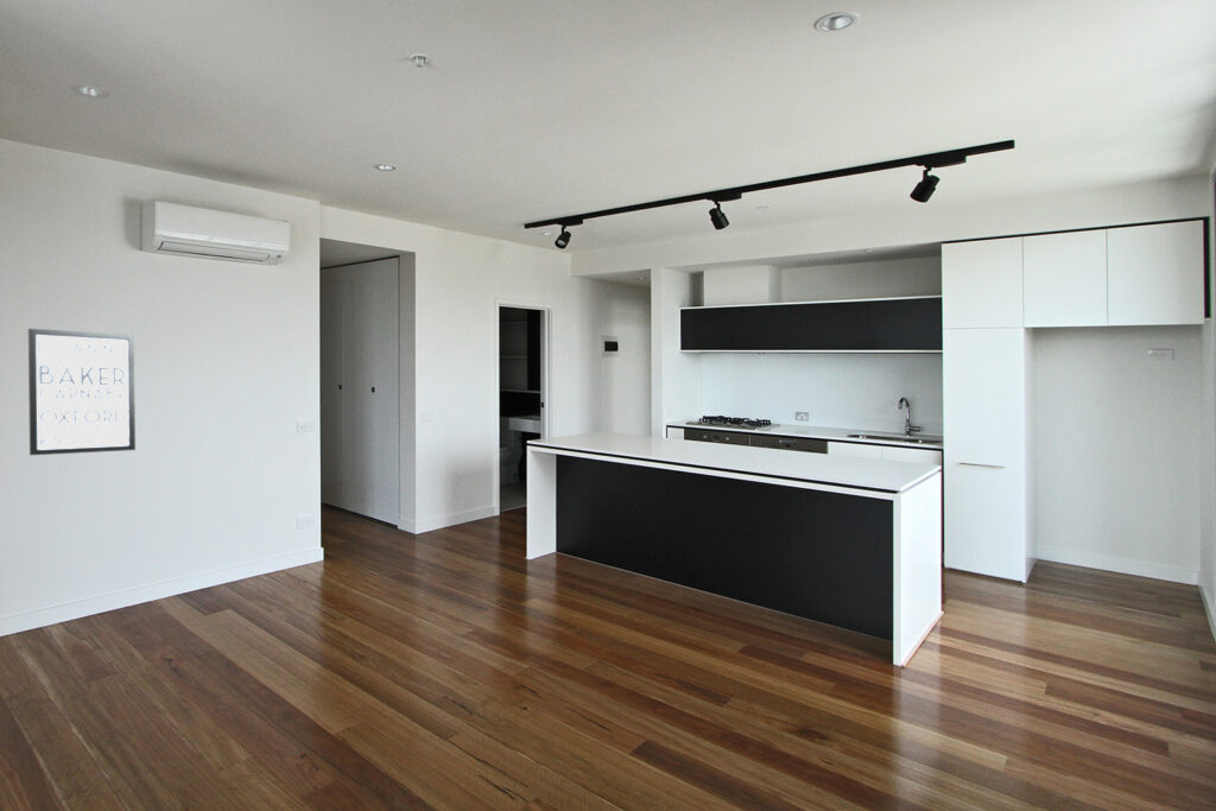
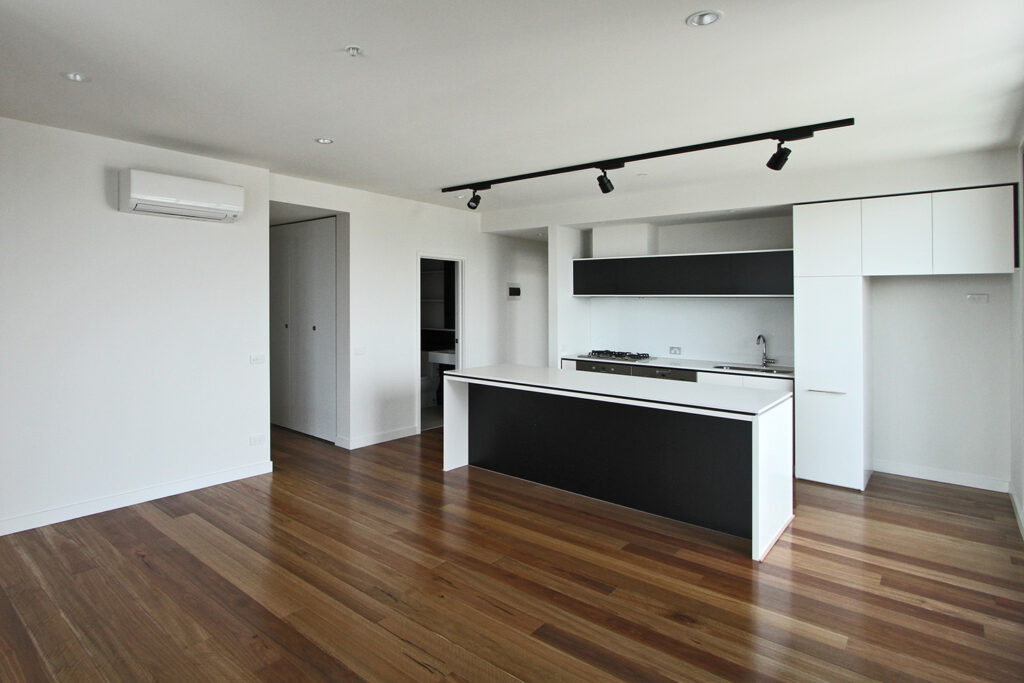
- wall art (83, 392)
